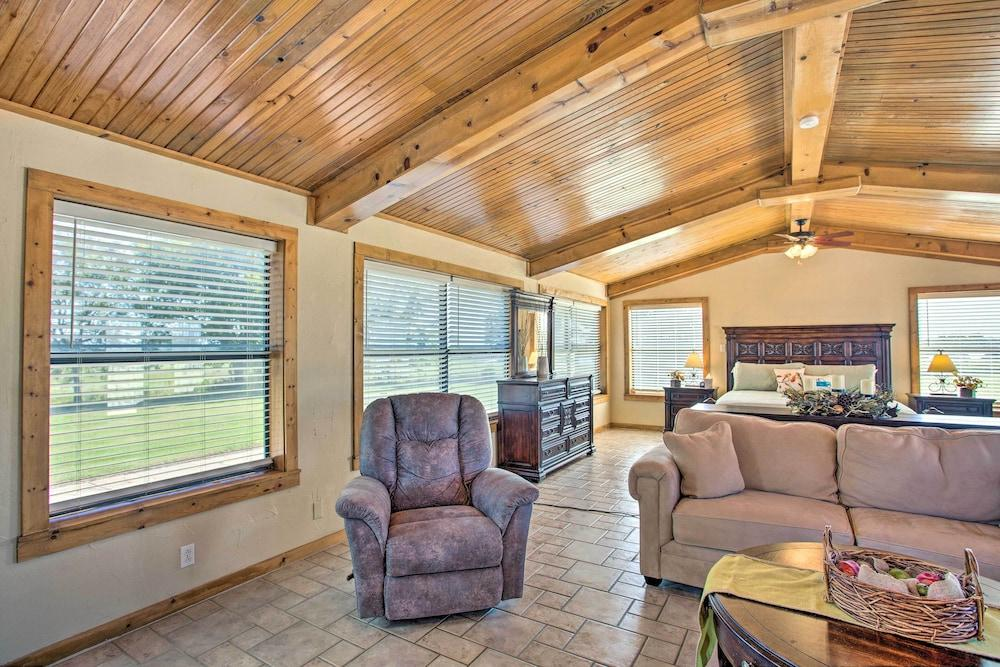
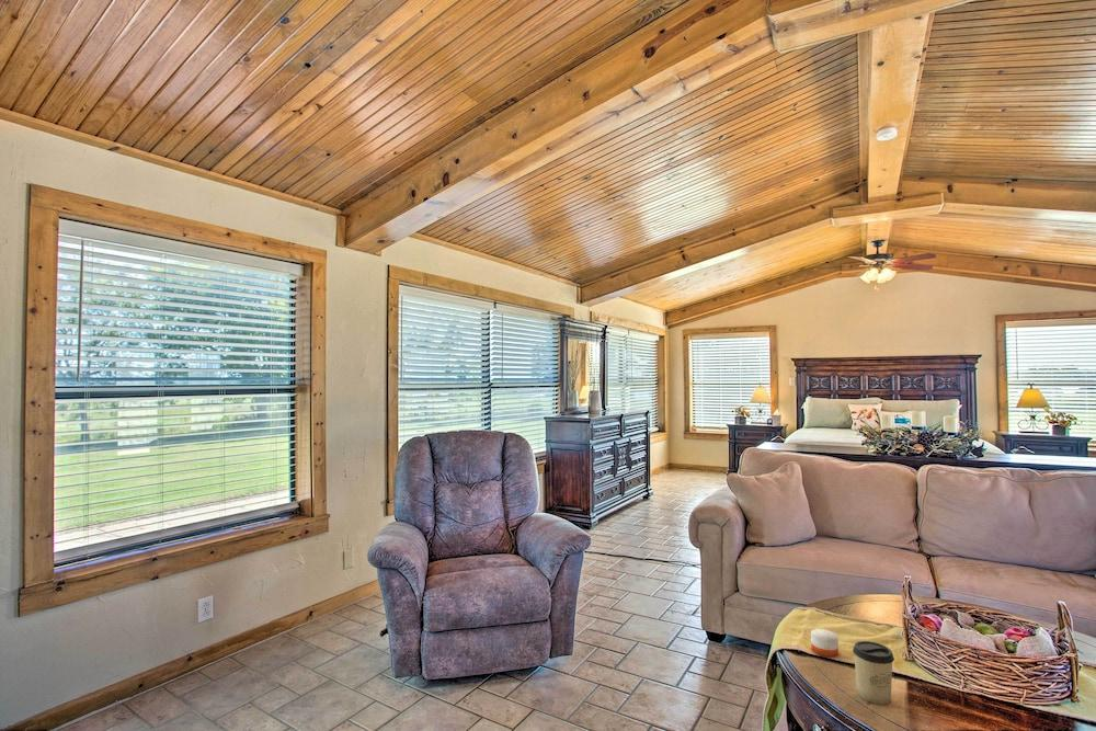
+ cup (874, 672)
+ candle (824, 633)
